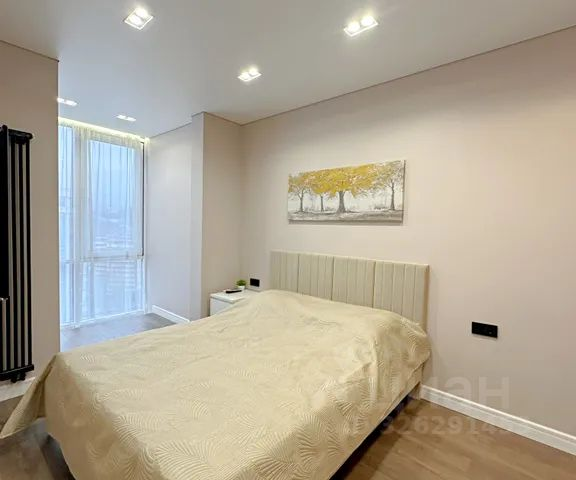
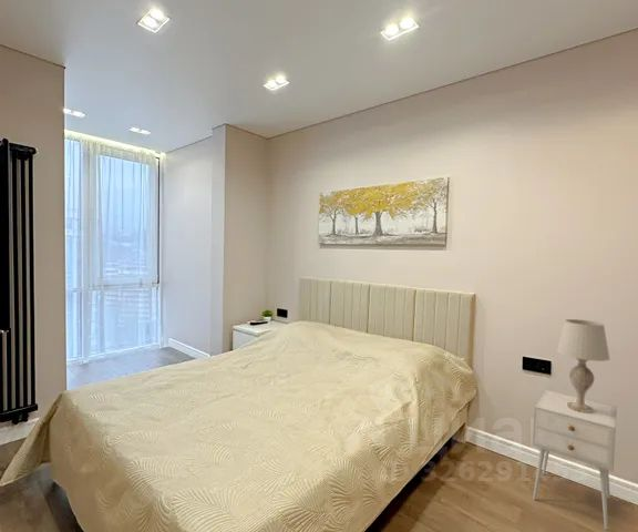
+ table lamp (582, 365)
+ nightstand (573, 453)
